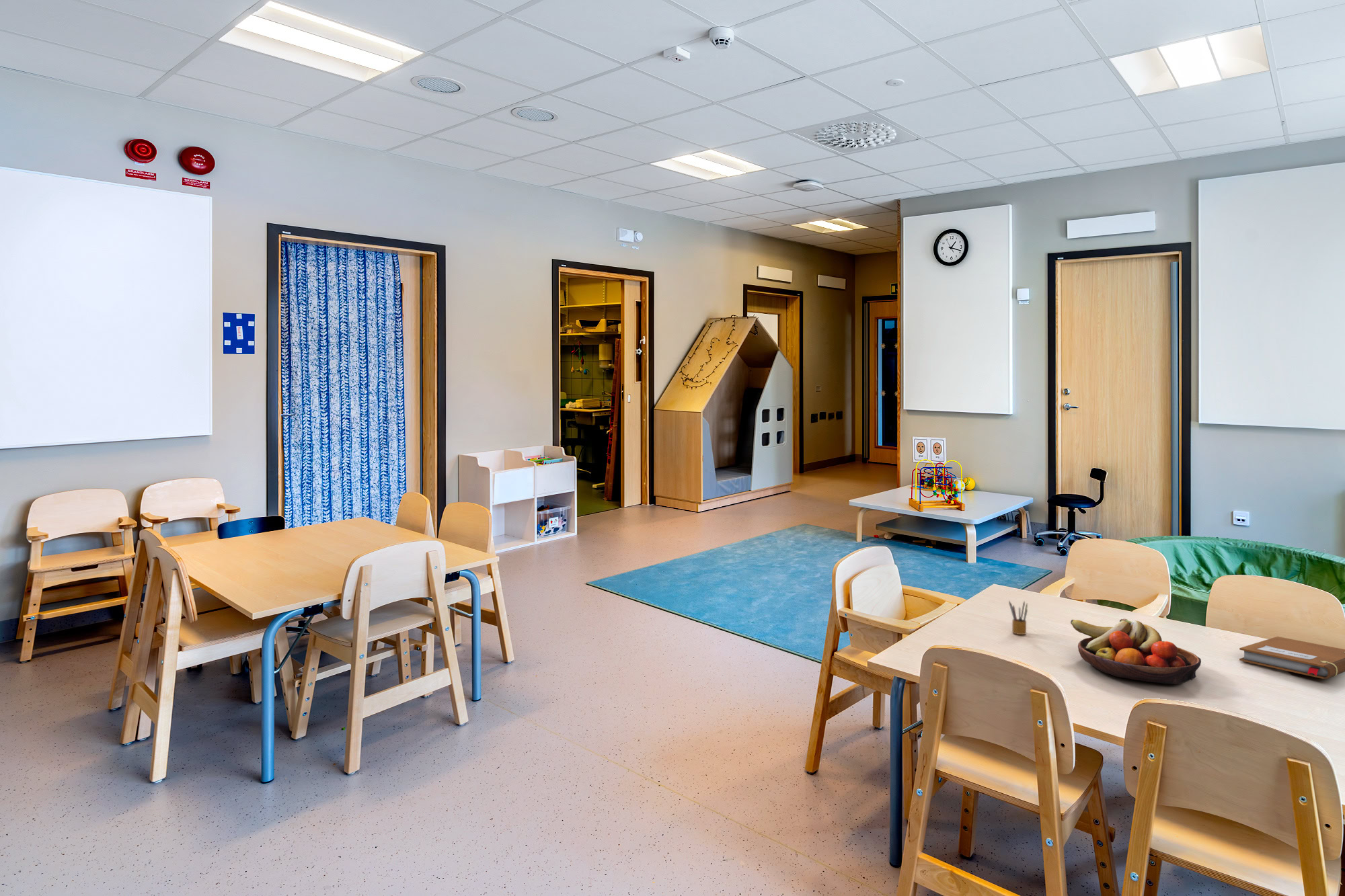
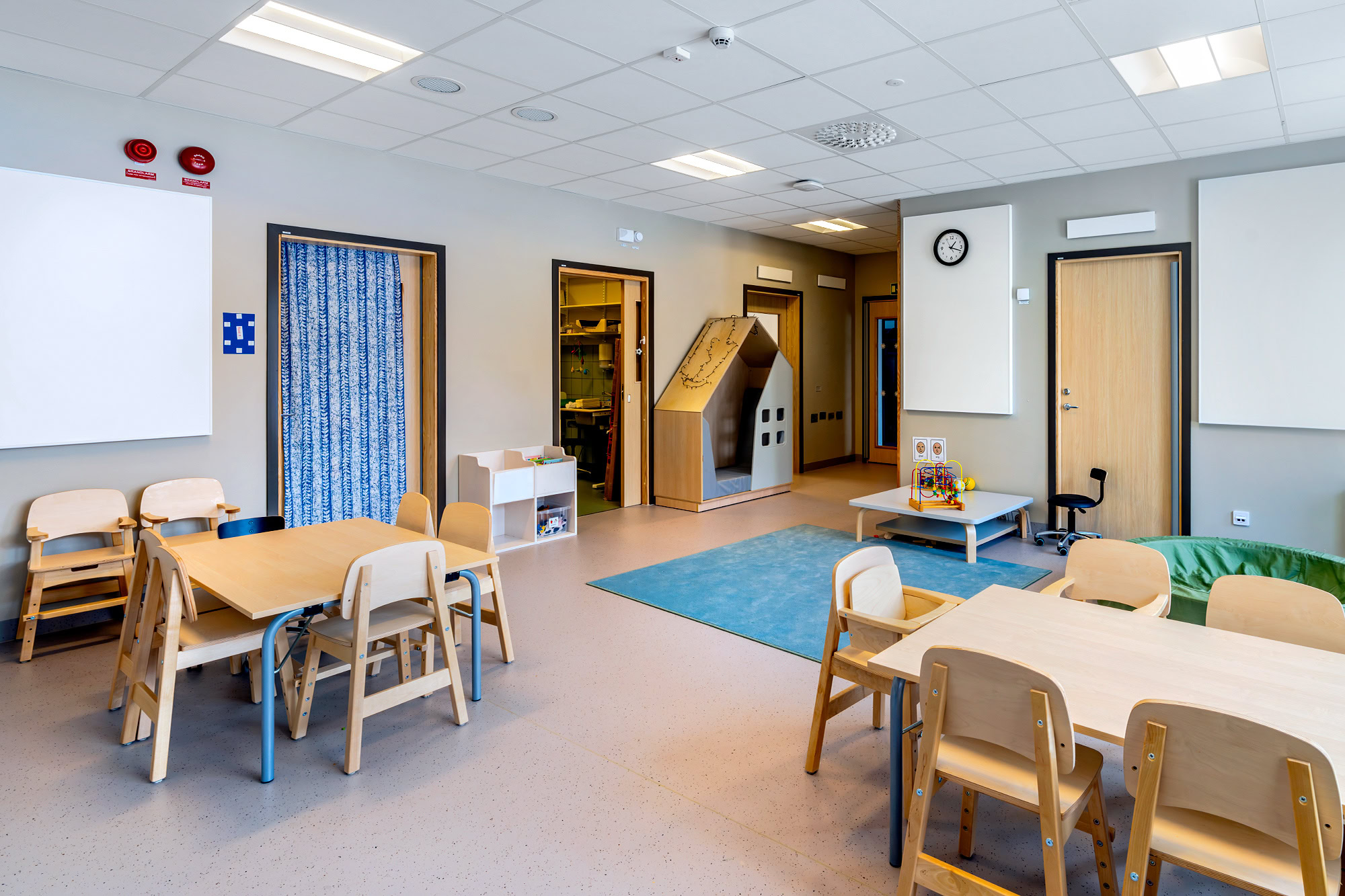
- notebook (1301, 657)
- pencil box (1019, 616)
- fruit bowl (1135, 647)
